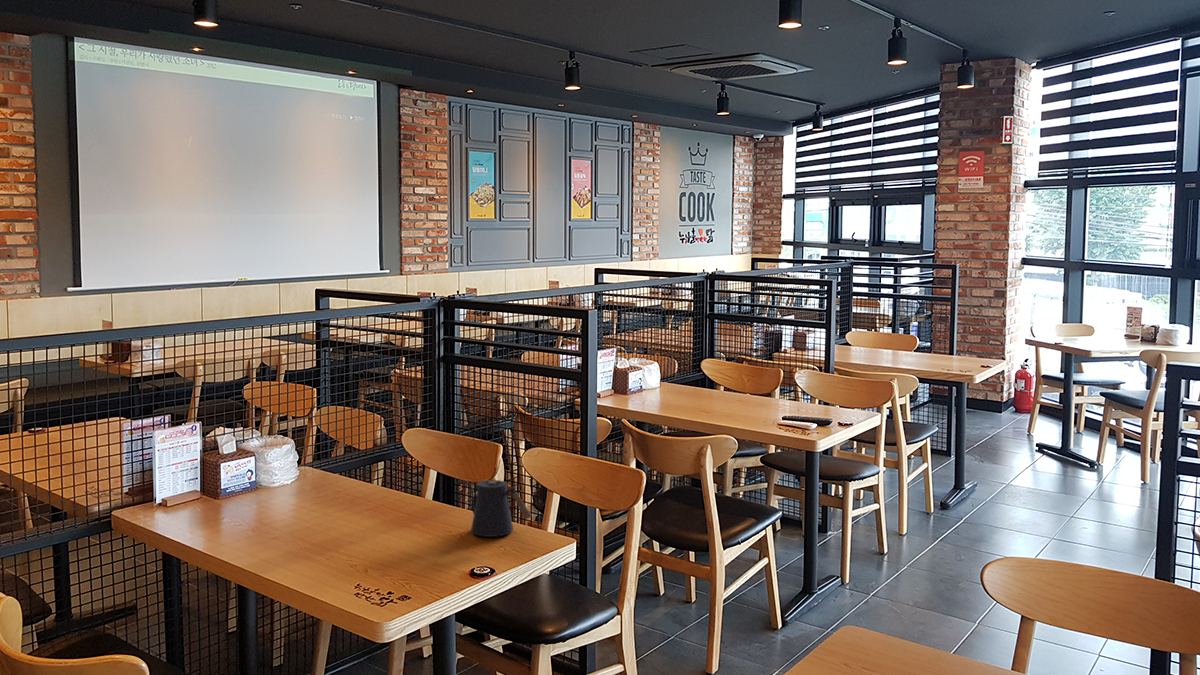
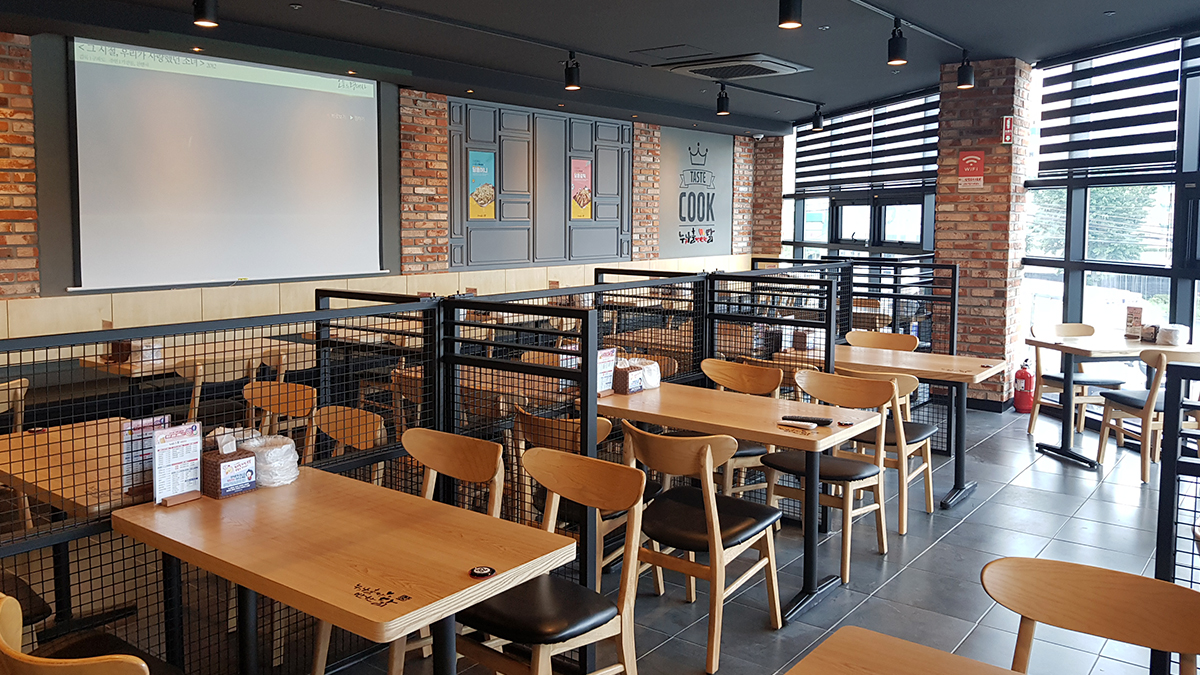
- kettle (494, 507)
